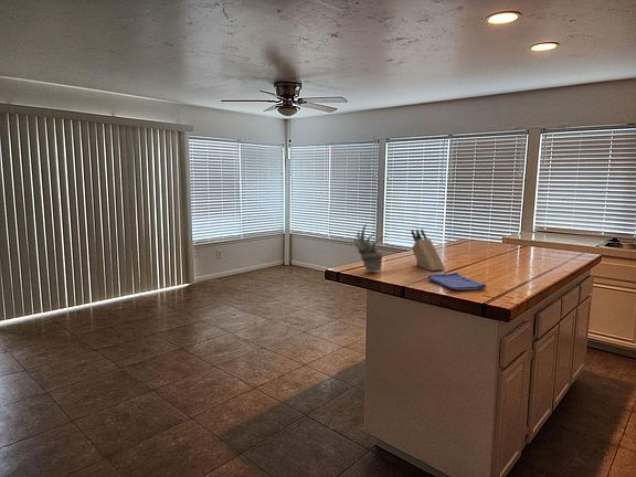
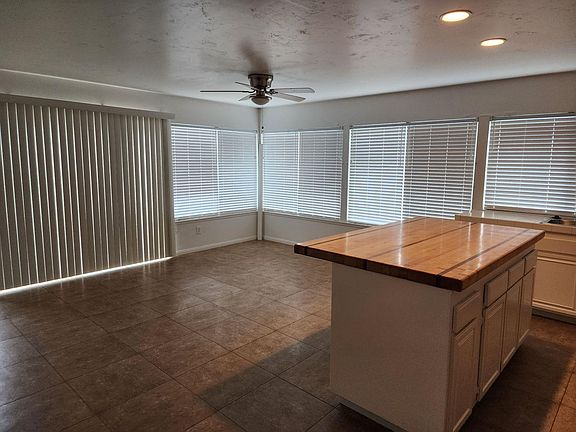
- knife block (426, 248)
- succulent plant (367, 246)
- dish towel (455, 280)
